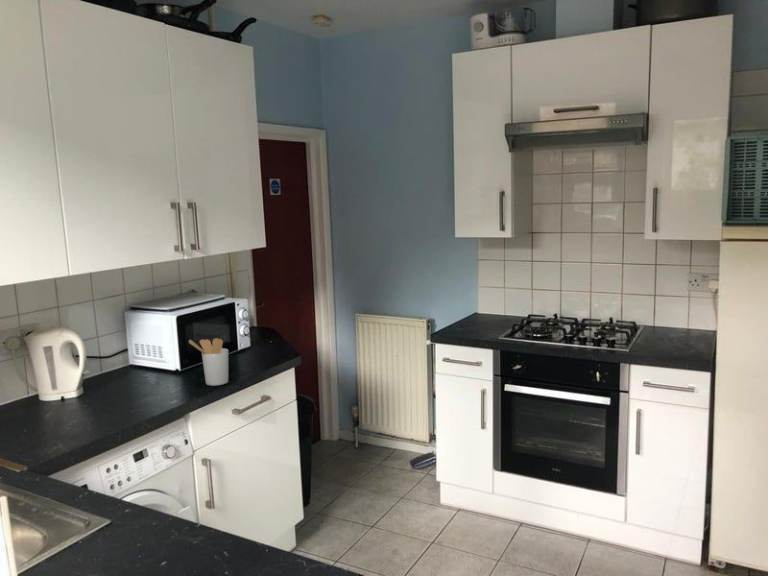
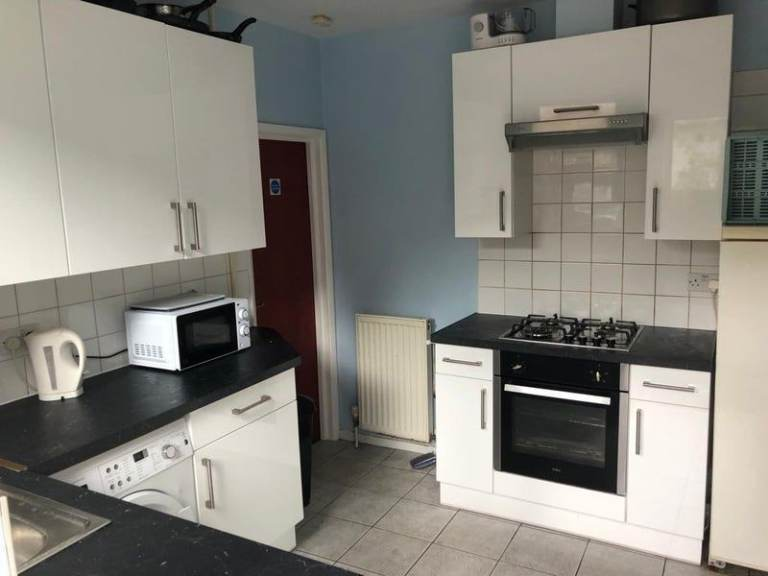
- utensil holder (208, 360)
